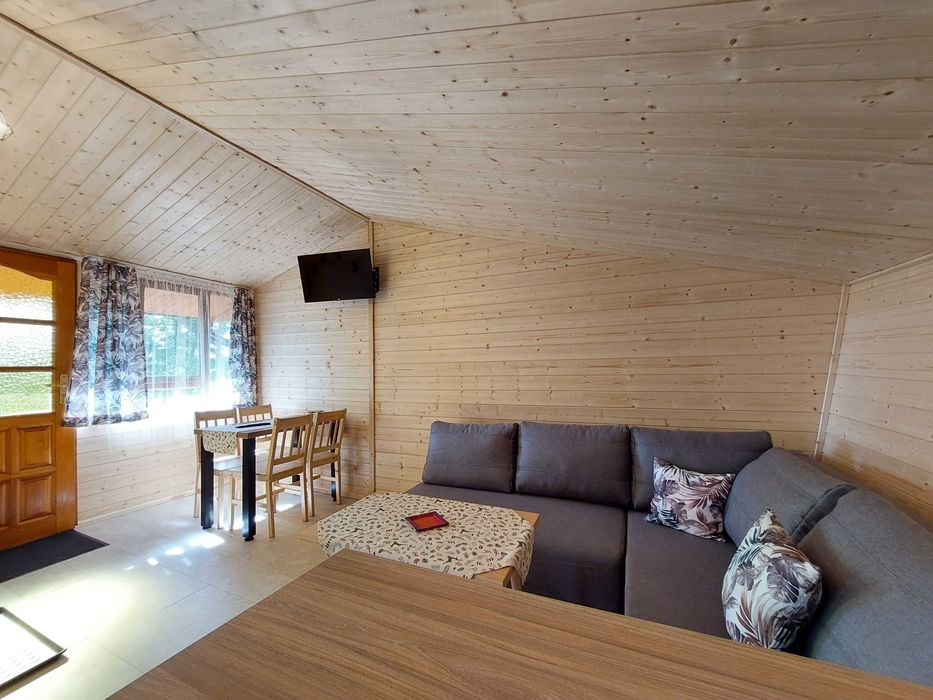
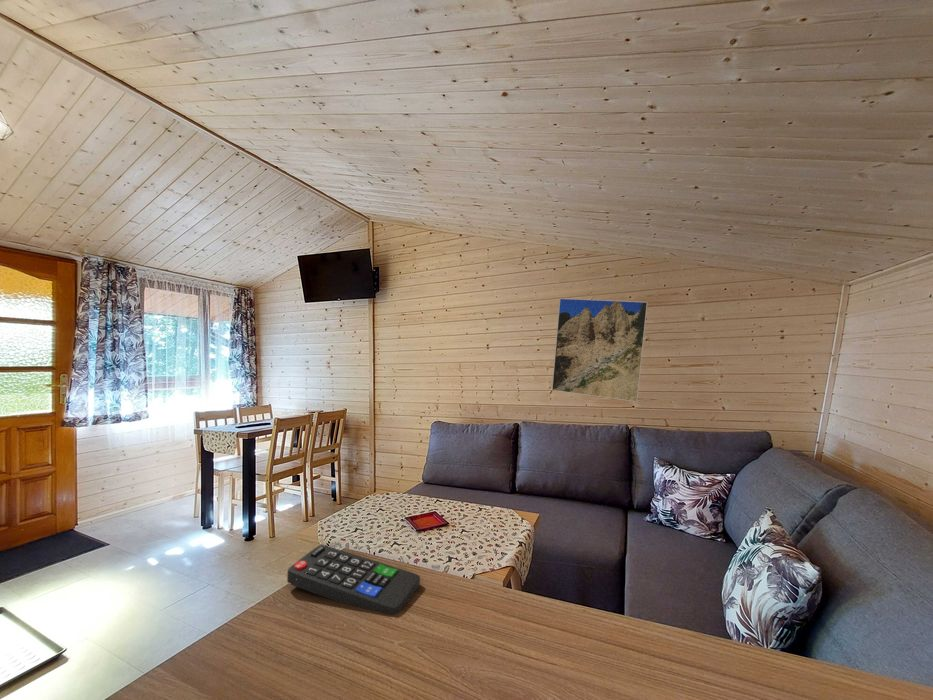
+ remote control (353, 578)
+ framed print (597, 348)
